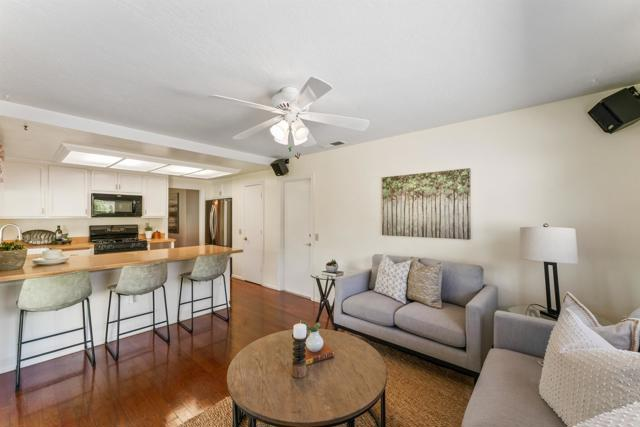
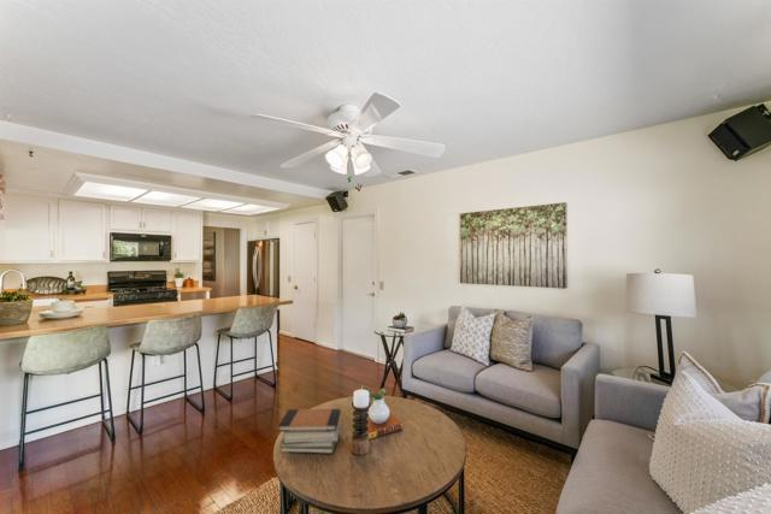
+ book stack (311, 430)
